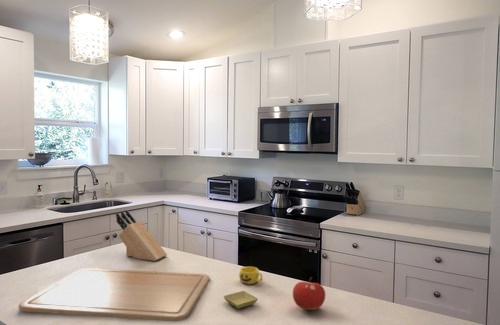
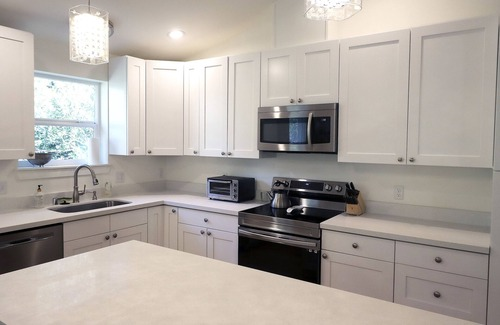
- chopping board (124, 290)
- cup (251, 276)
- knife block (139, 234)
- saucer (240, 300)
- fruit (308, 293)
